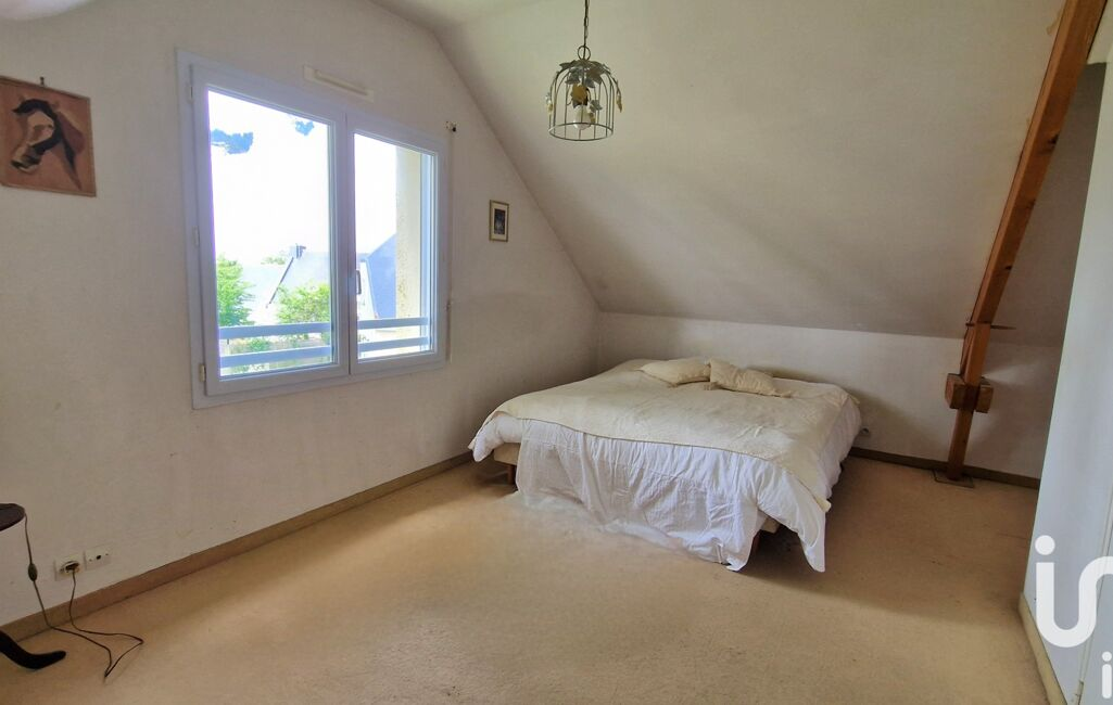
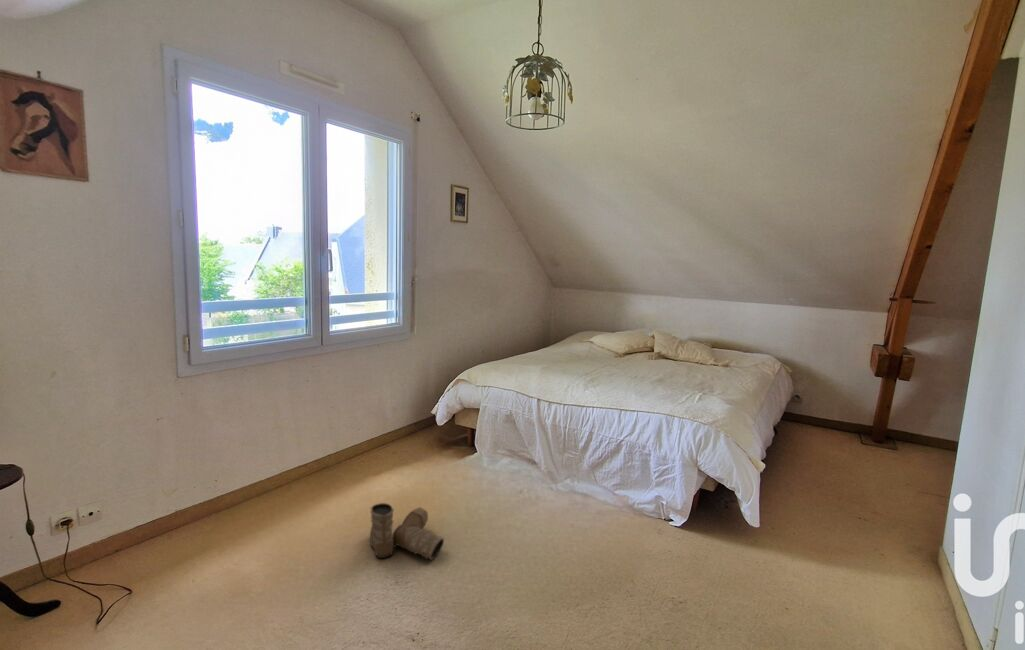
+ boots (404, 523)
